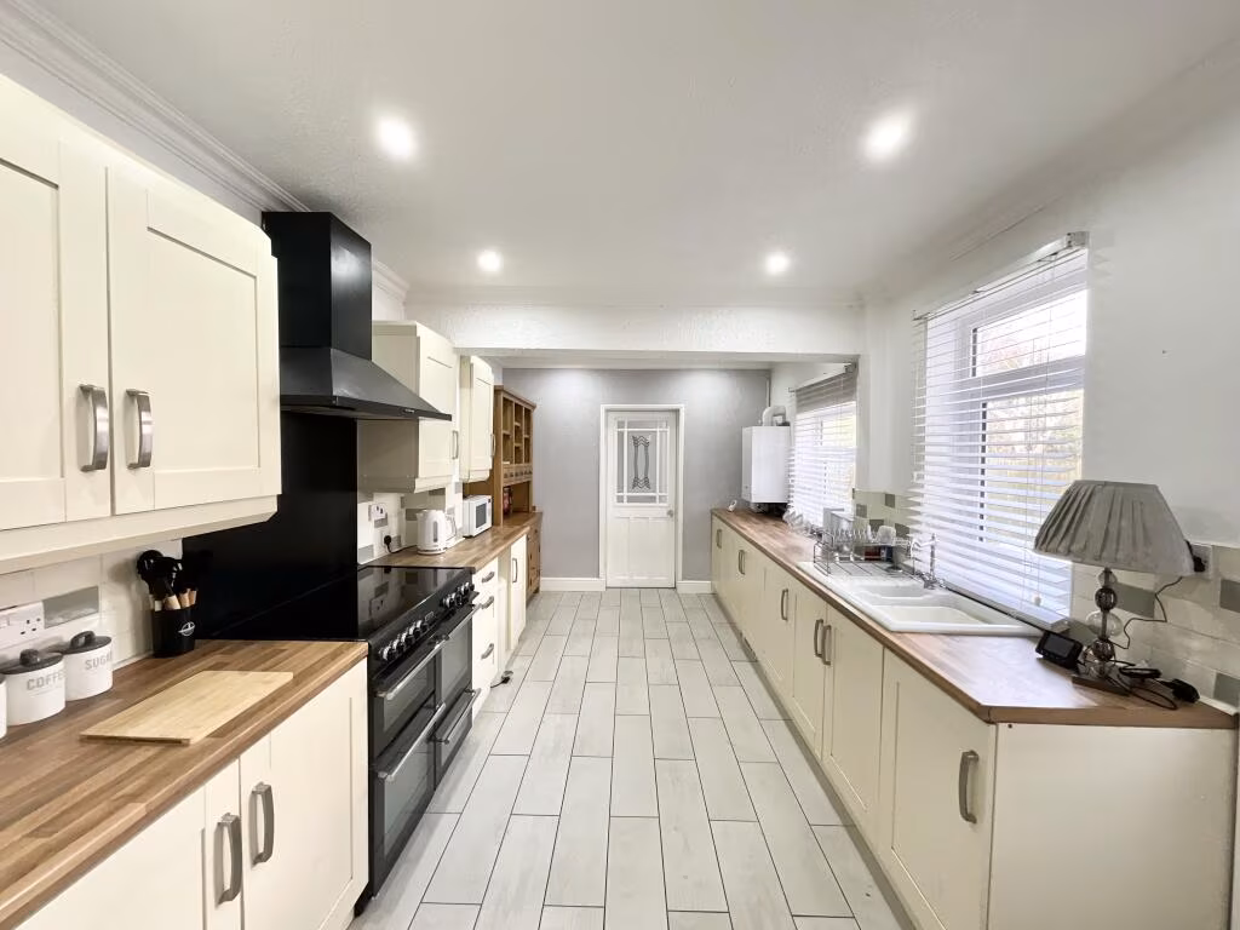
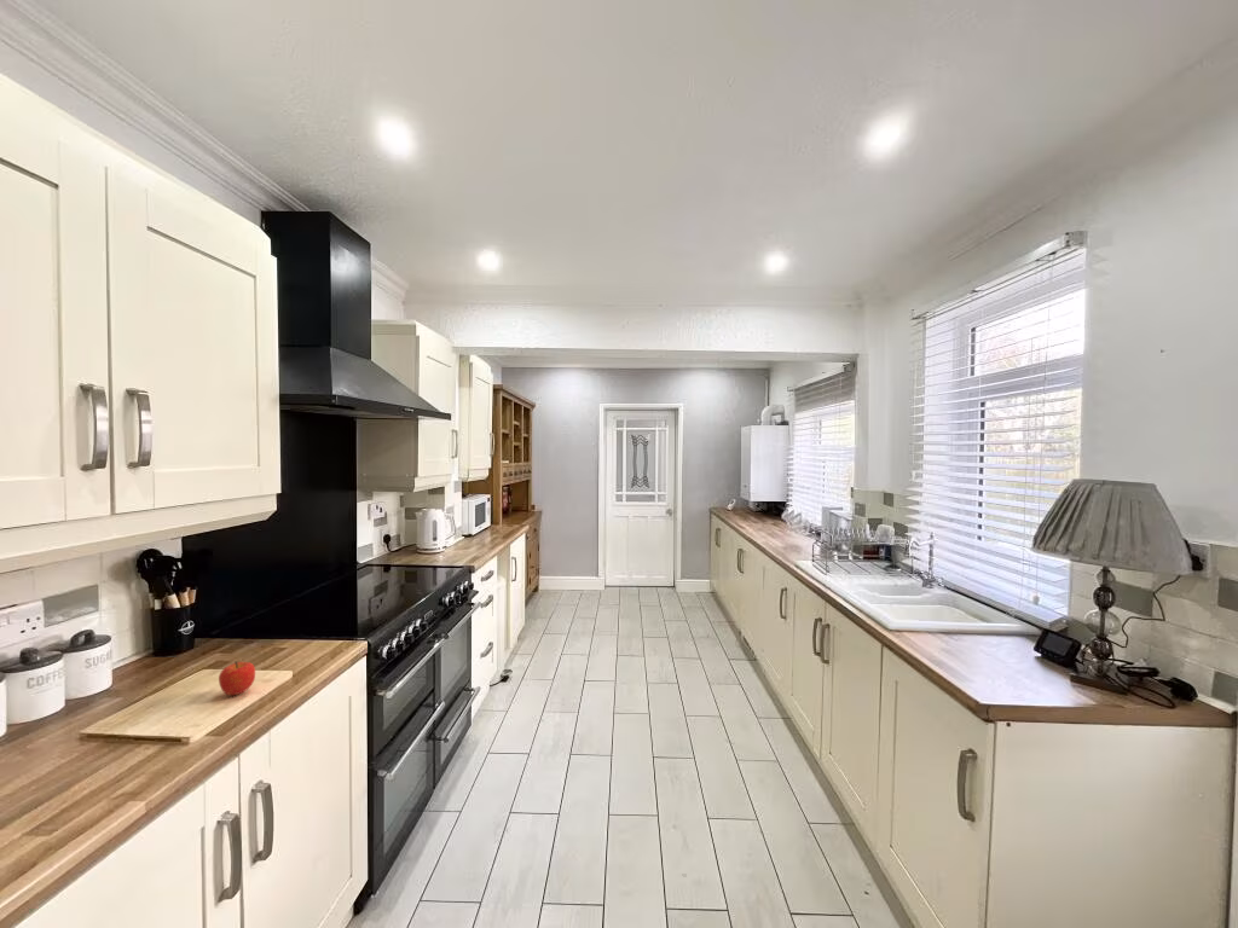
+ fruit (237, 677)
